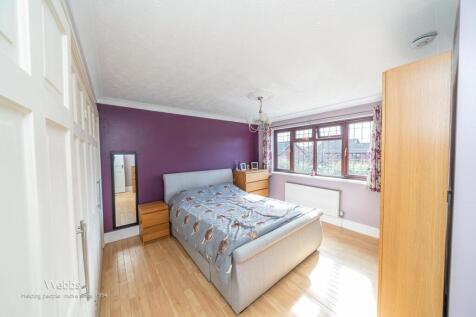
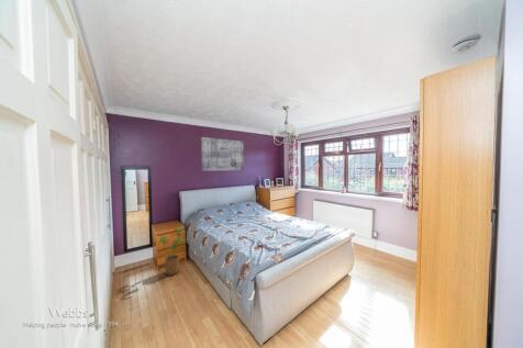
+ wall art (223, 155)
+ house plant (174, 250)
